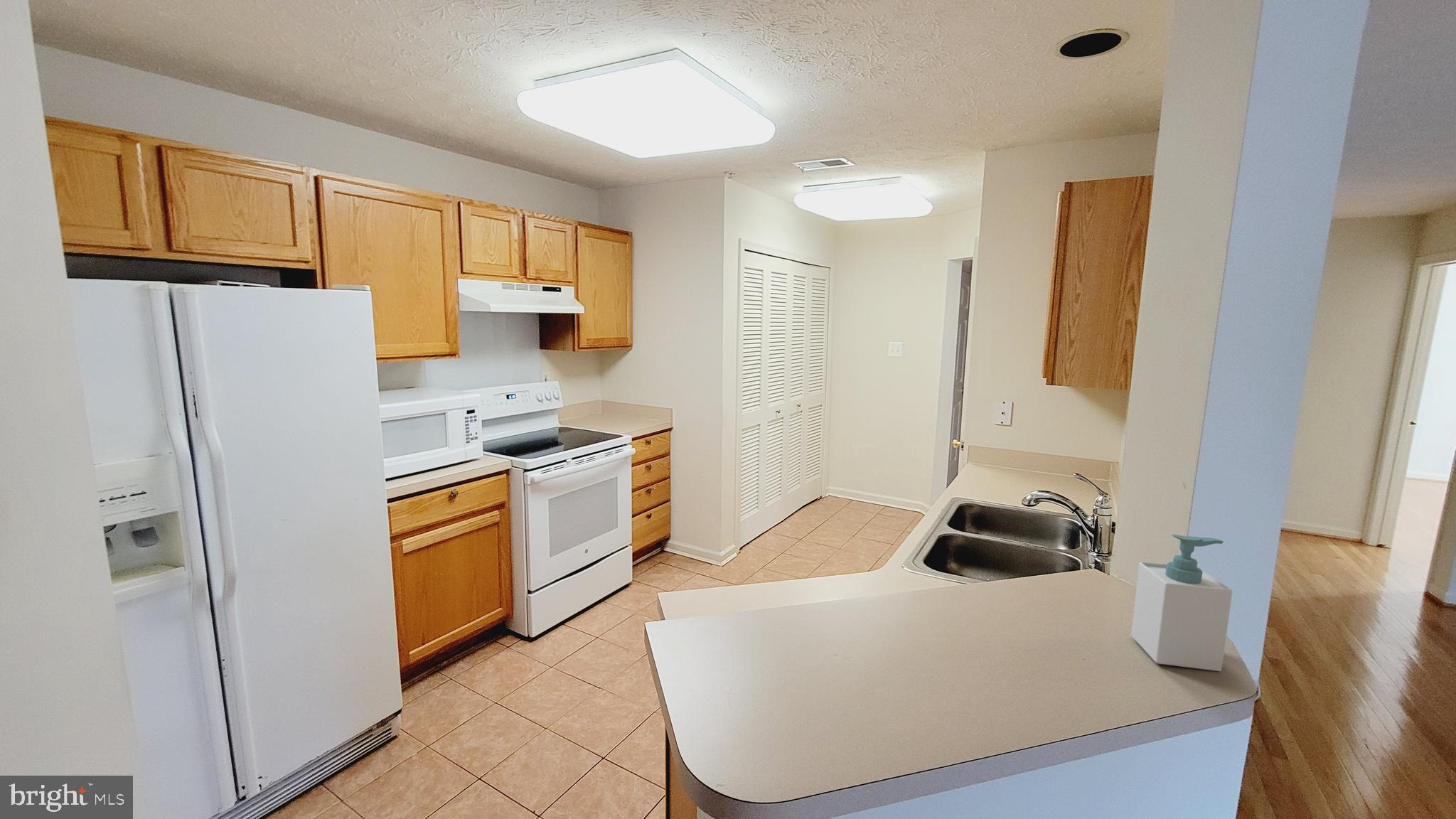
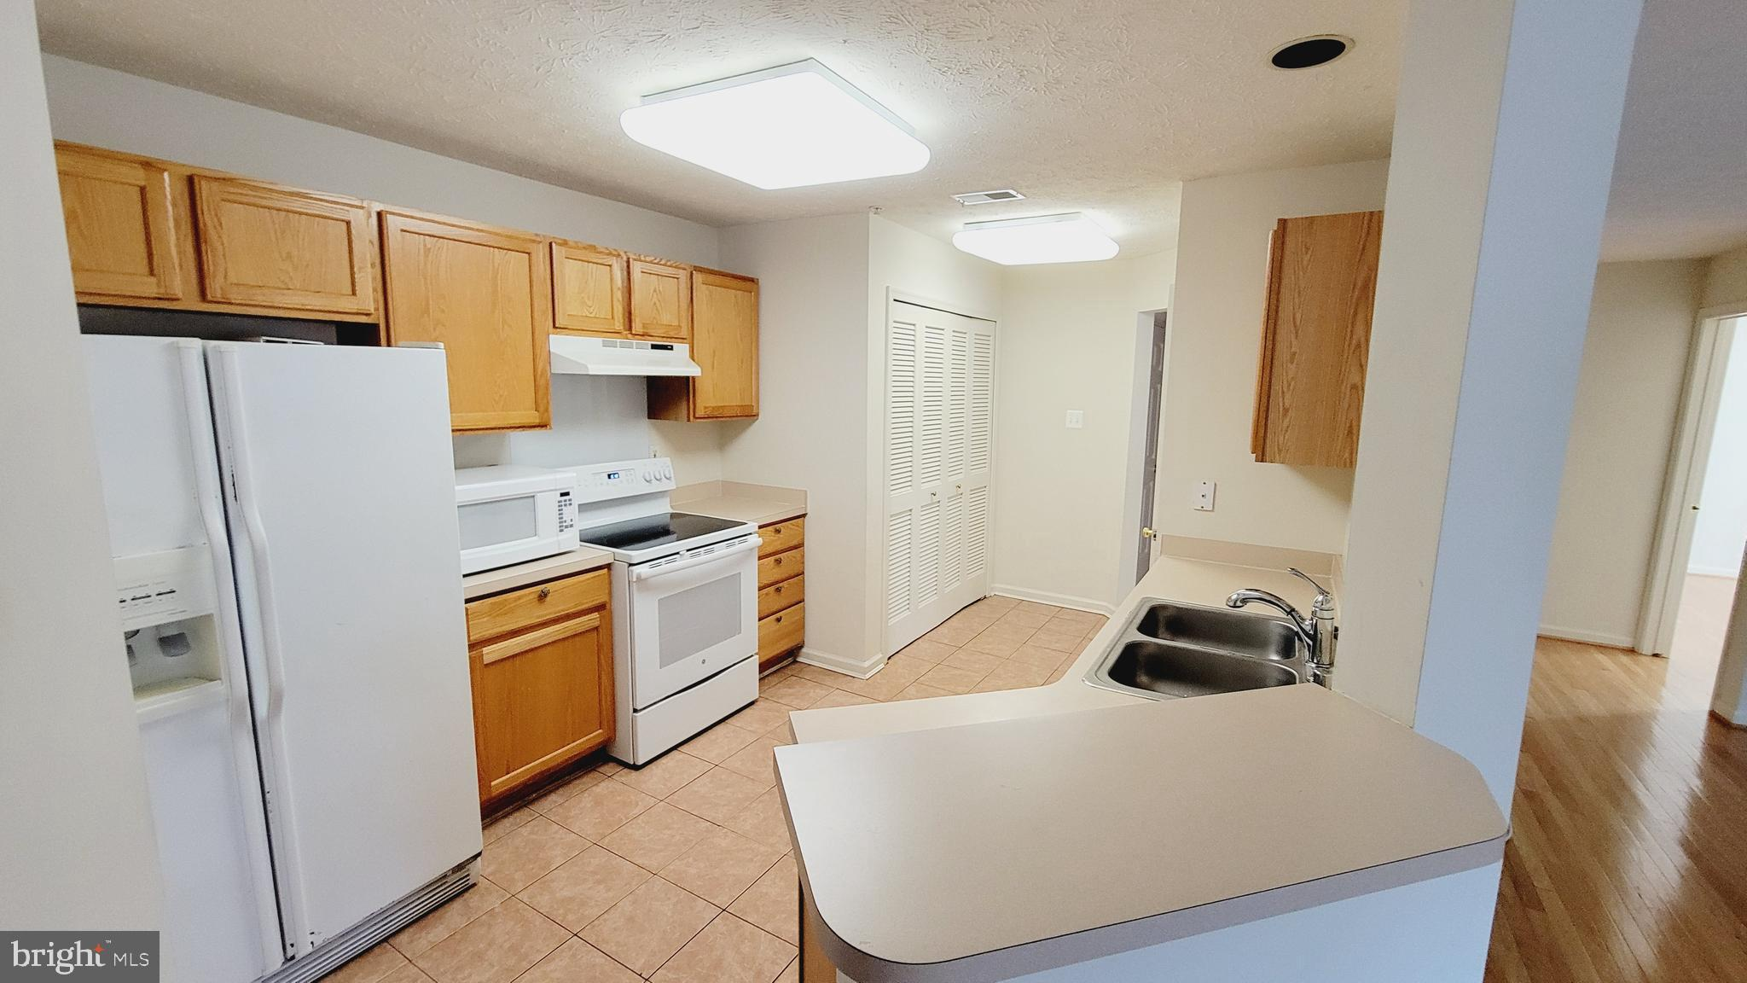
- soap bottle (1181, 595)
